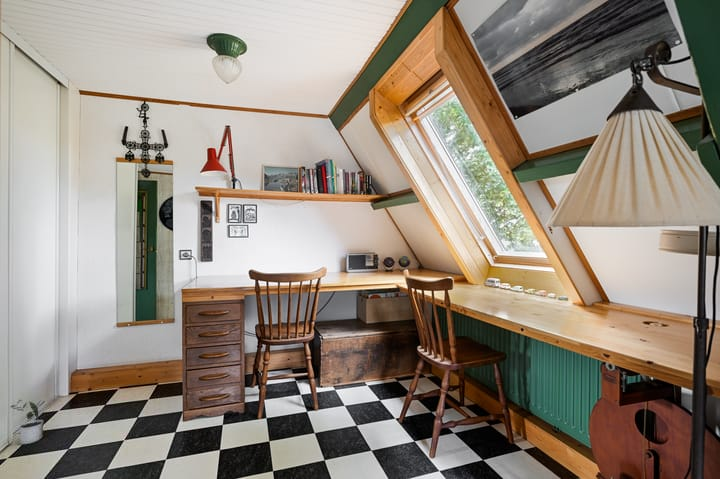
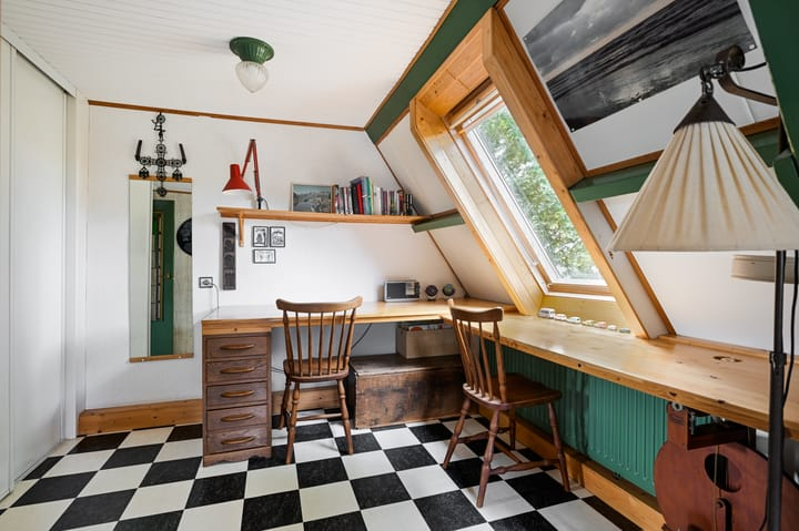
- potted plant (30, 421)
